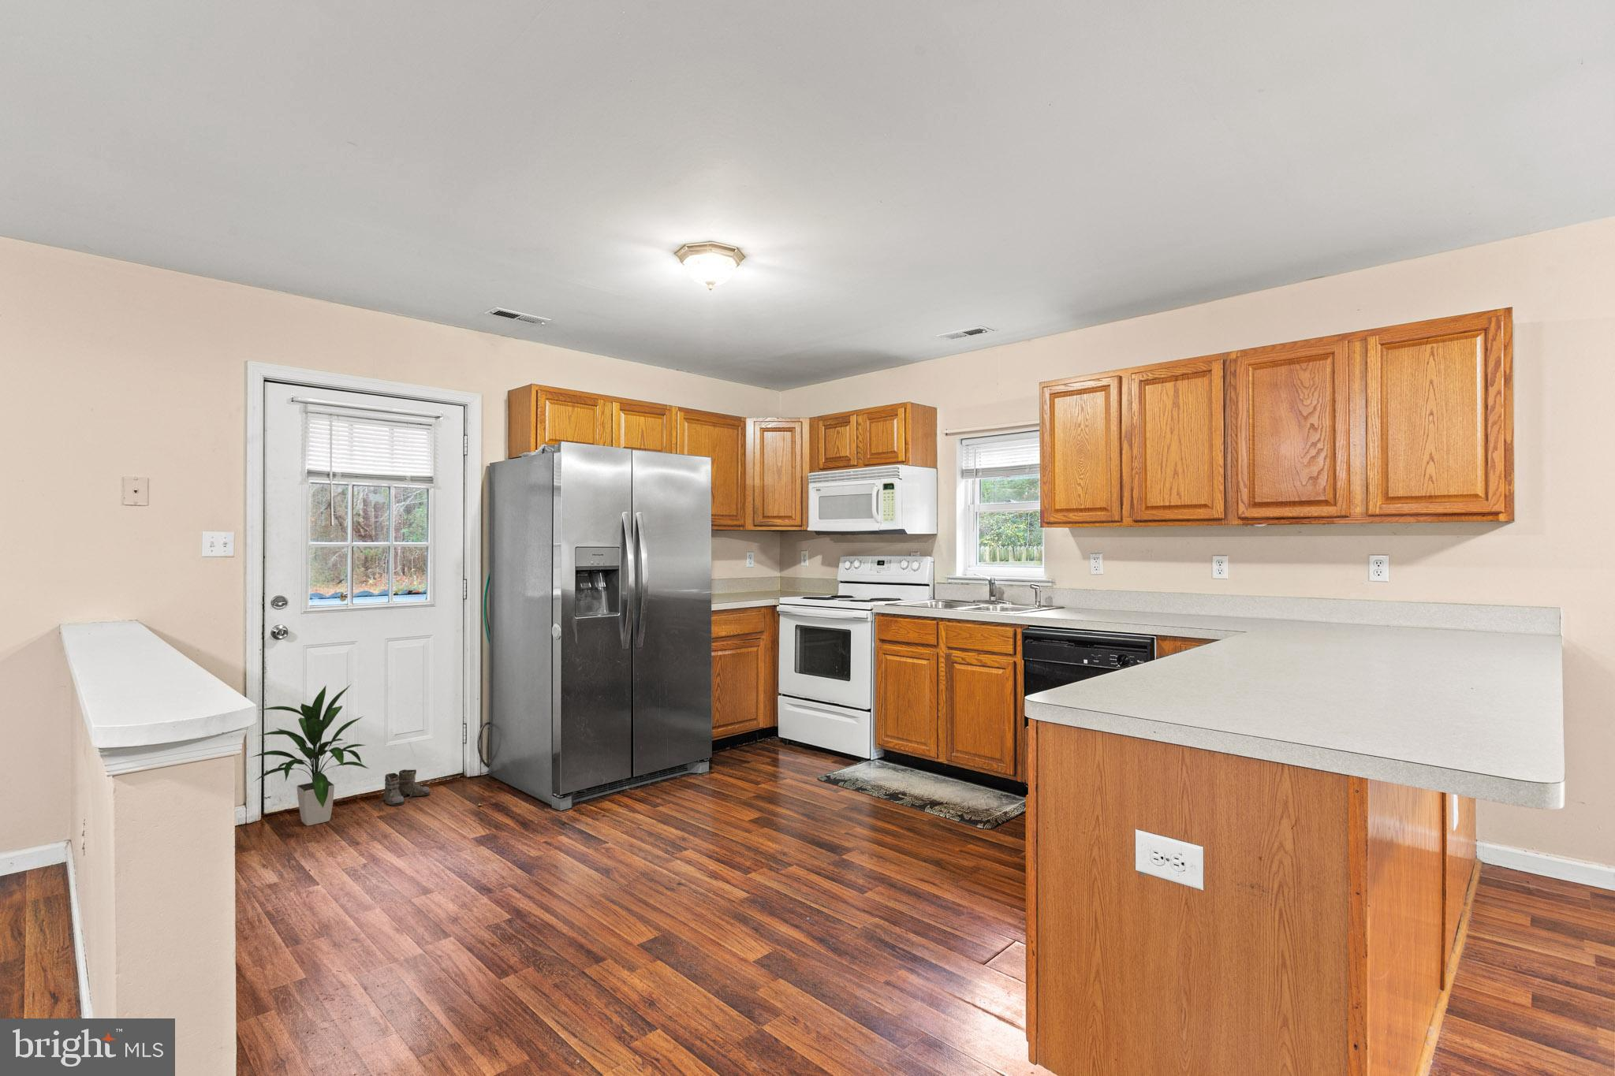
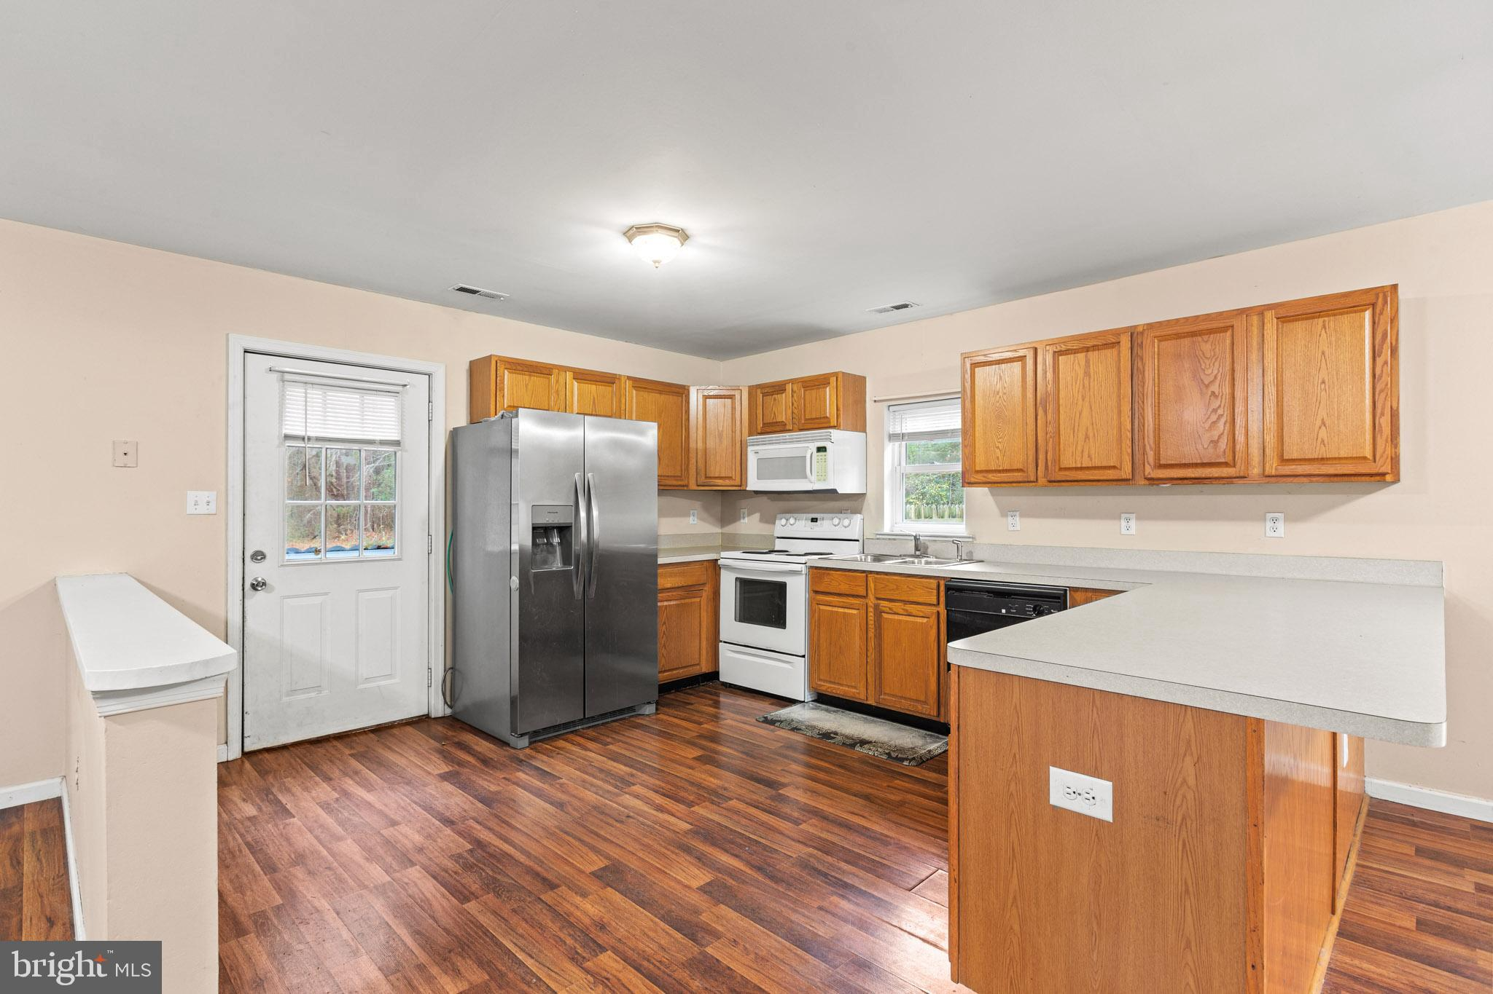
- boots (403, 785)
- indoor plant (313, 754)
